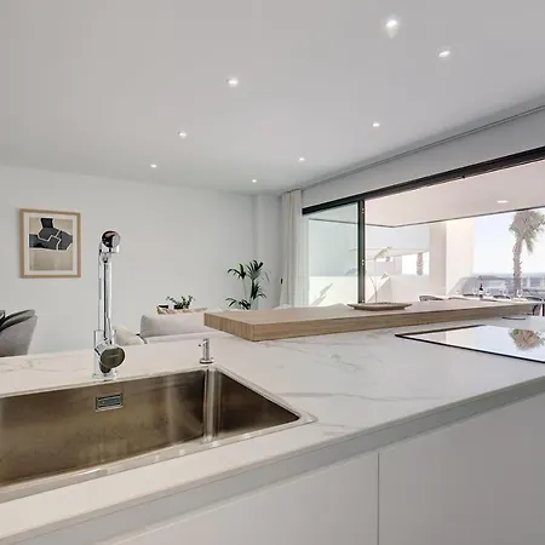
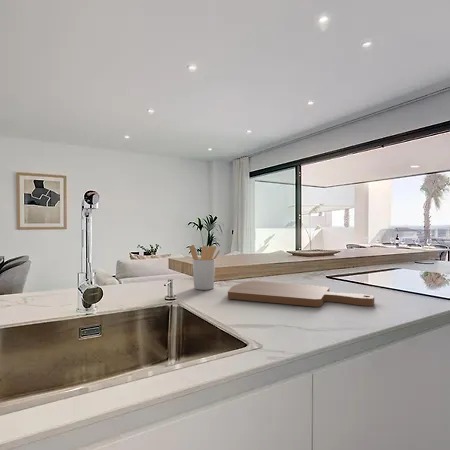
+ utensil holder (205, 265)
+ cutting board (287, 292)
